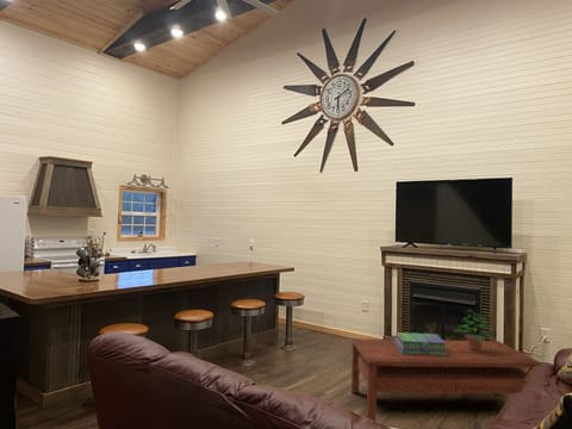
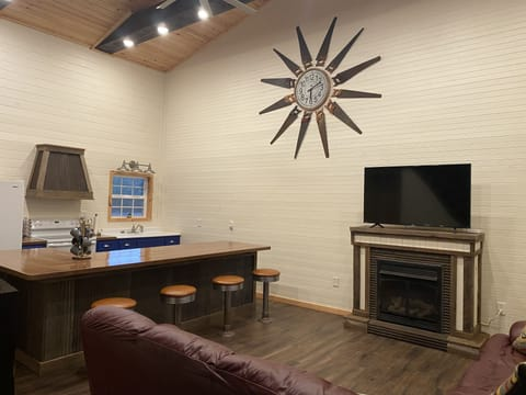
- coffee table (439, 378)
- stack of books (419, 342)
- potted plant (475, 330)
